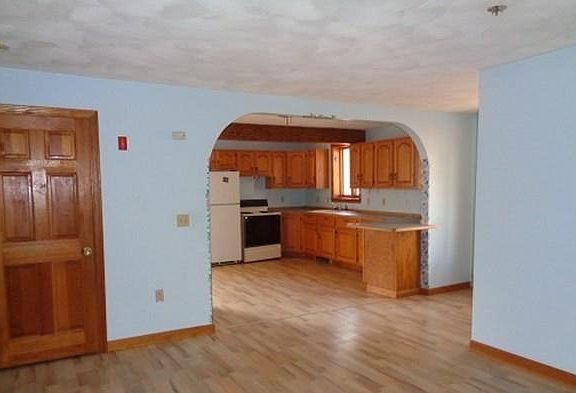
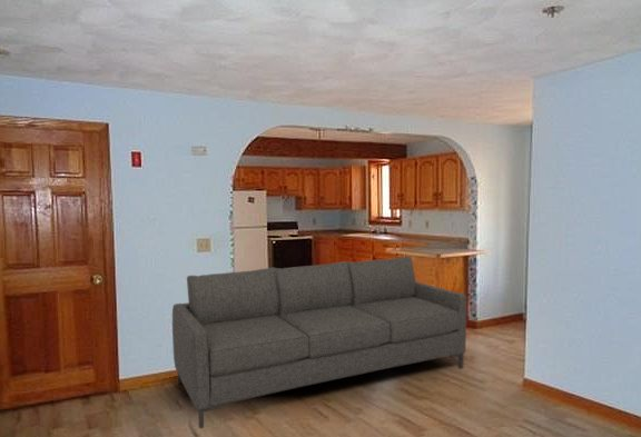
+ sofa (325, 321)
